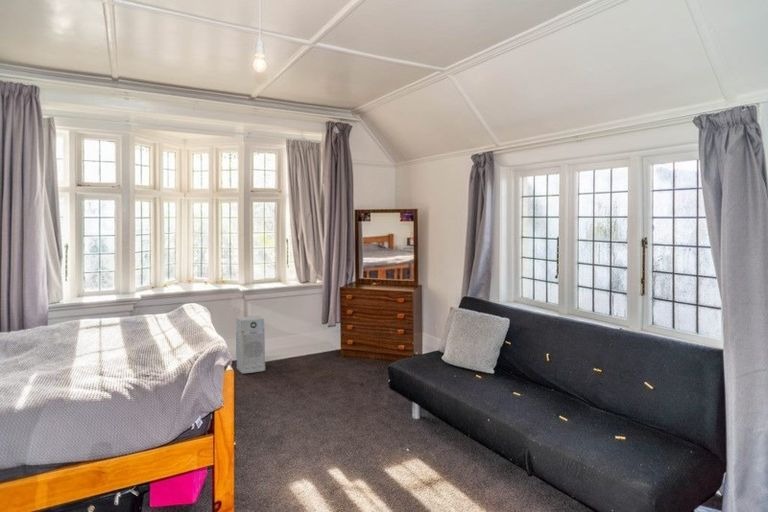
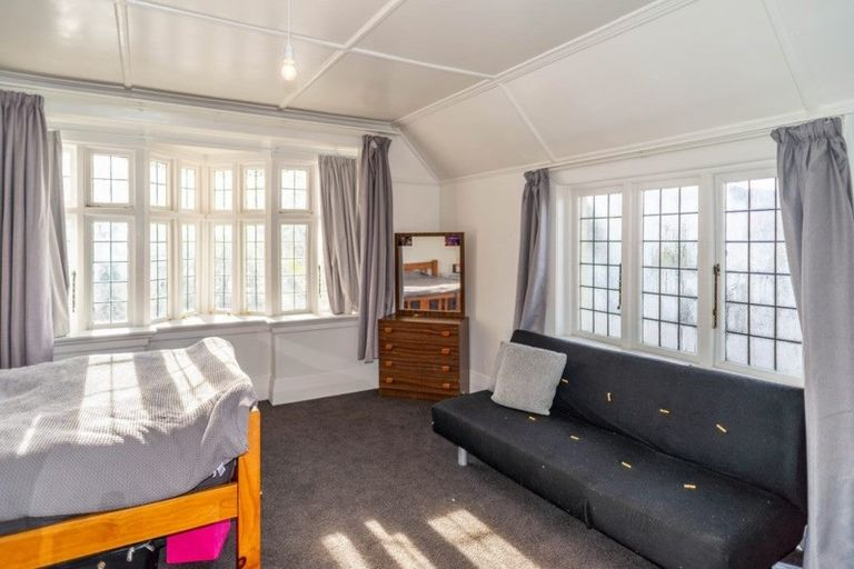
- air purifier (250, 343)
